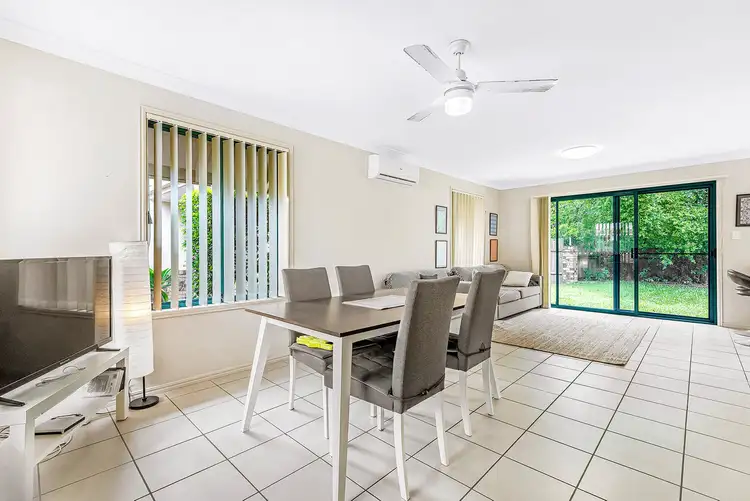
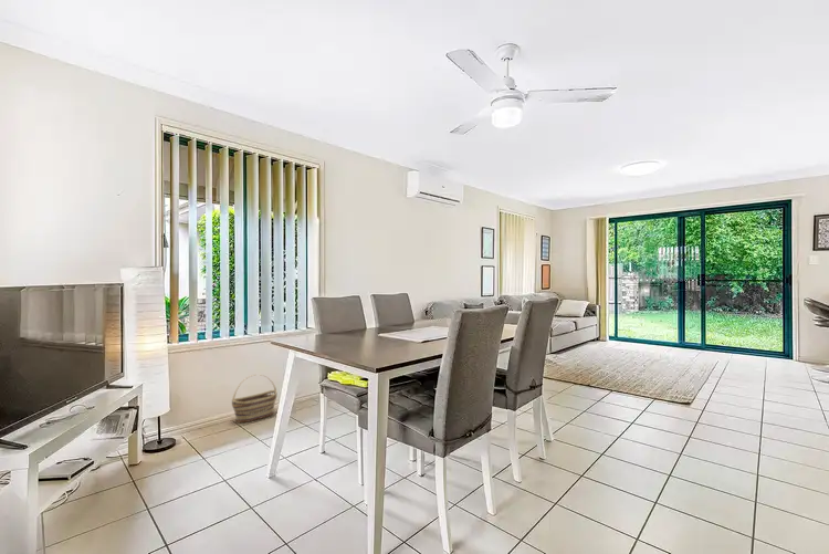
+ basket (254, 396)
